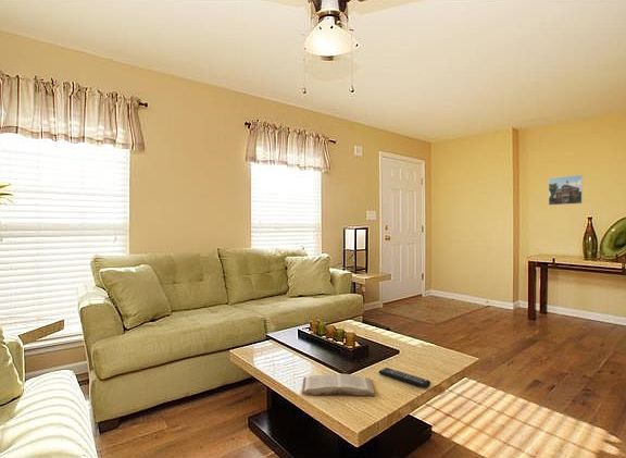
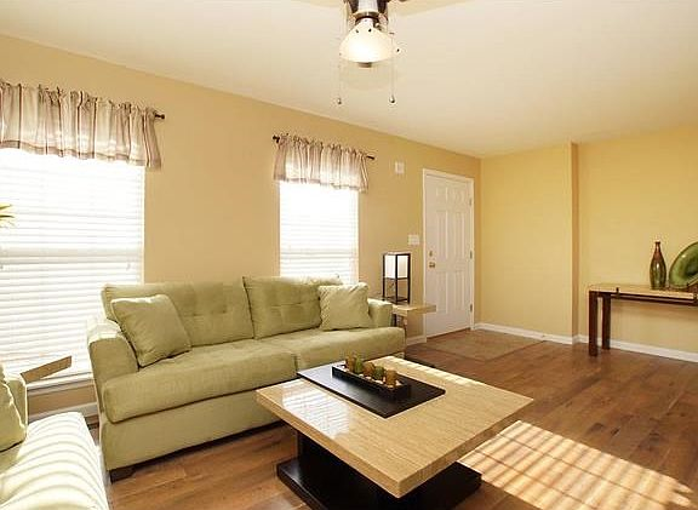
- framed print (564, 190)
- book (337, 383)
- remote control (403, 376)
